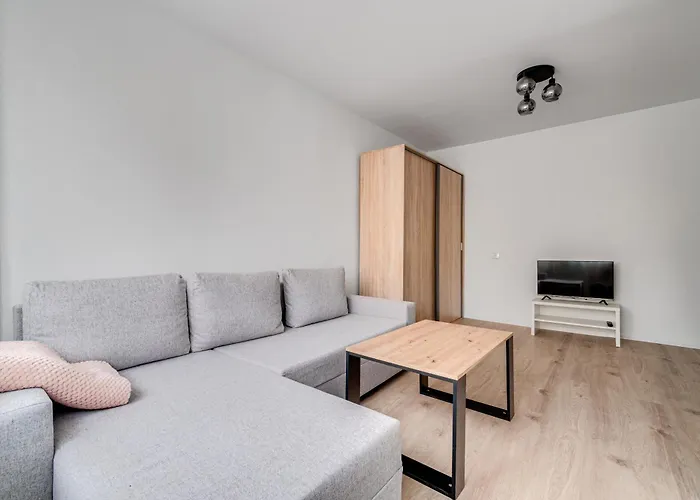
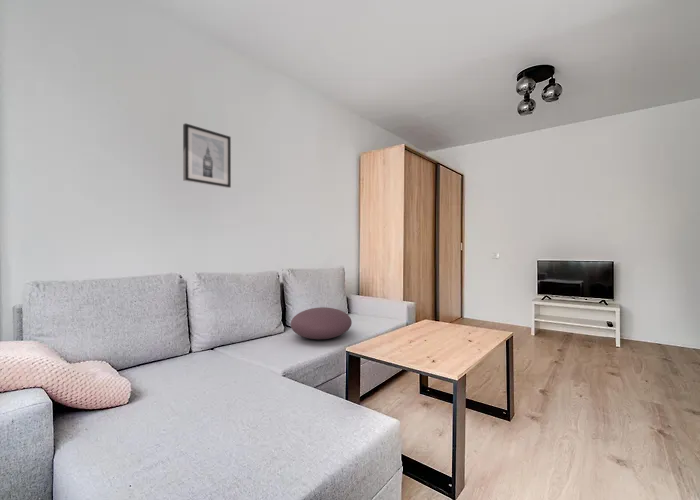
+ wall art (208, 157)
+ cushion (321, 322)
